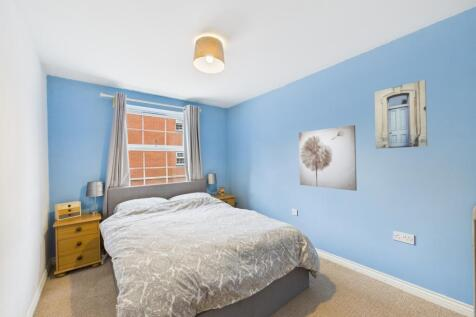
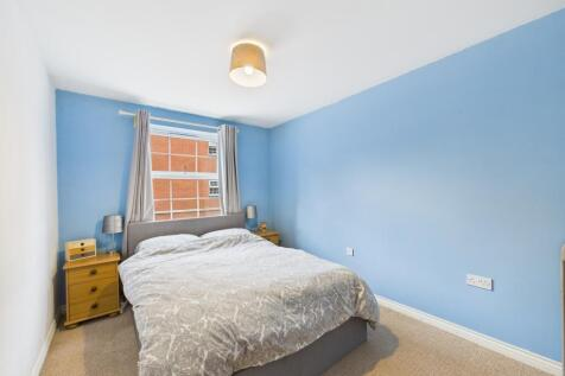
- wall art (324, 158)
- wall art (399, 117)
